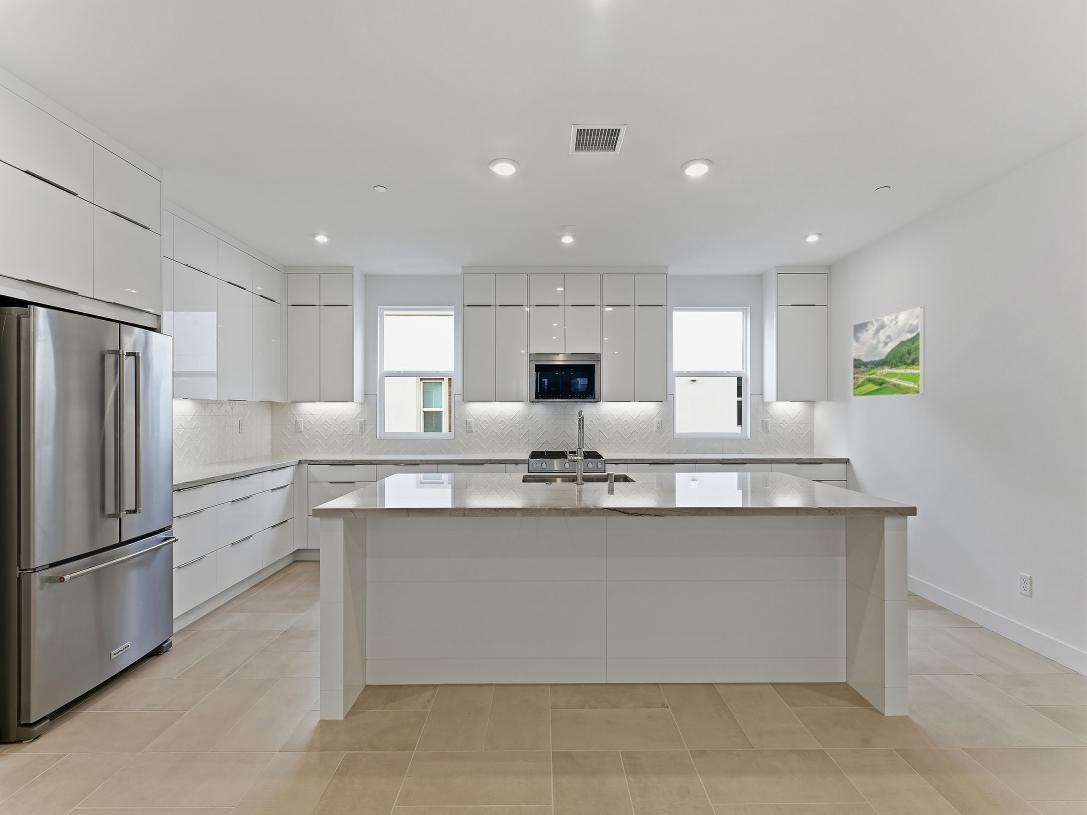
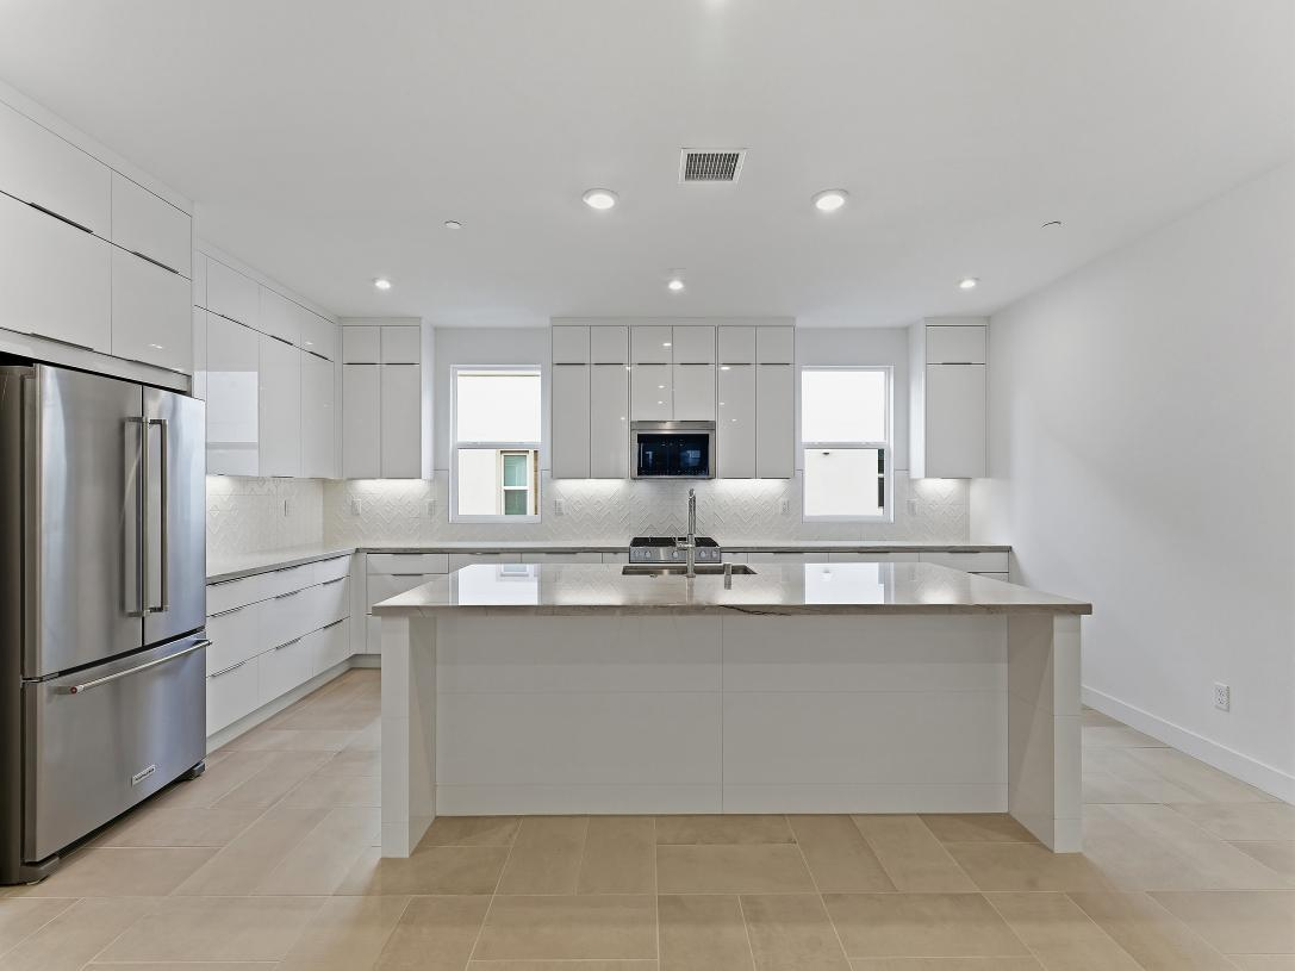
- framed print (885, 356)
